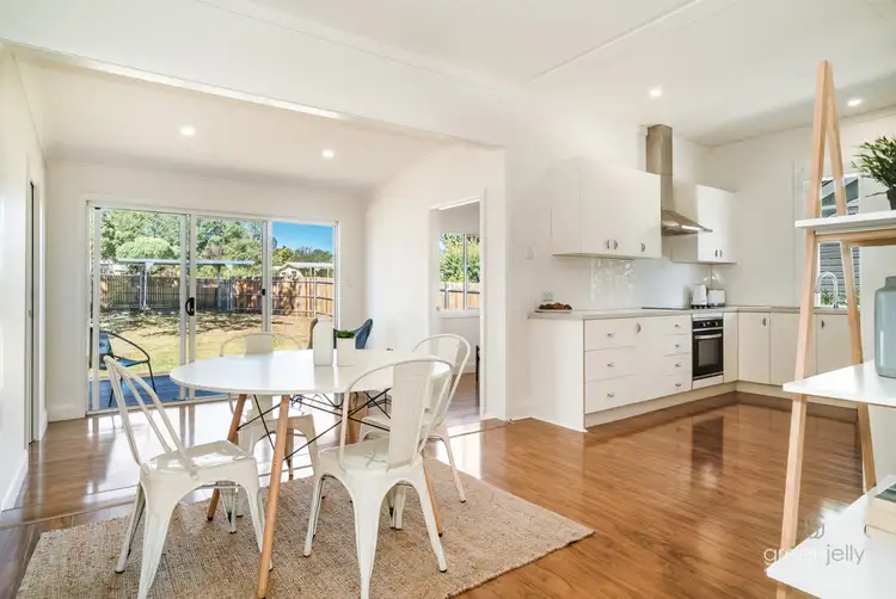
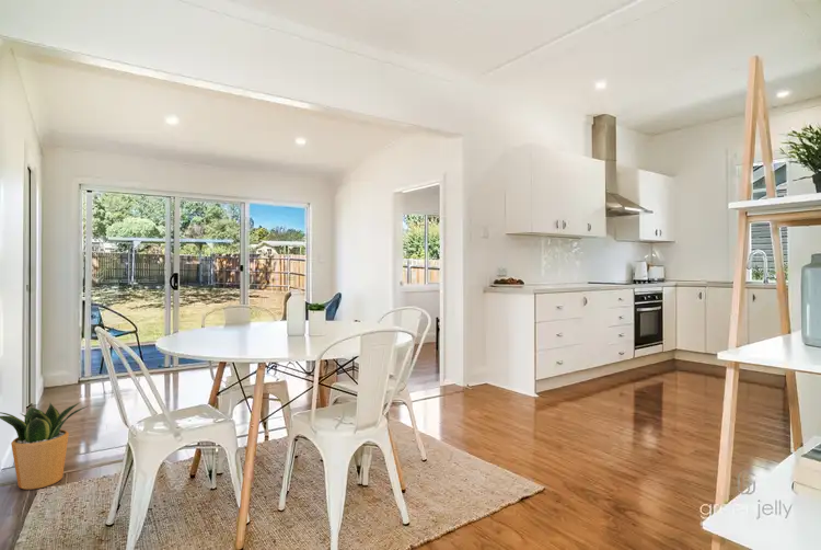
+ potted plant (42, 444)
